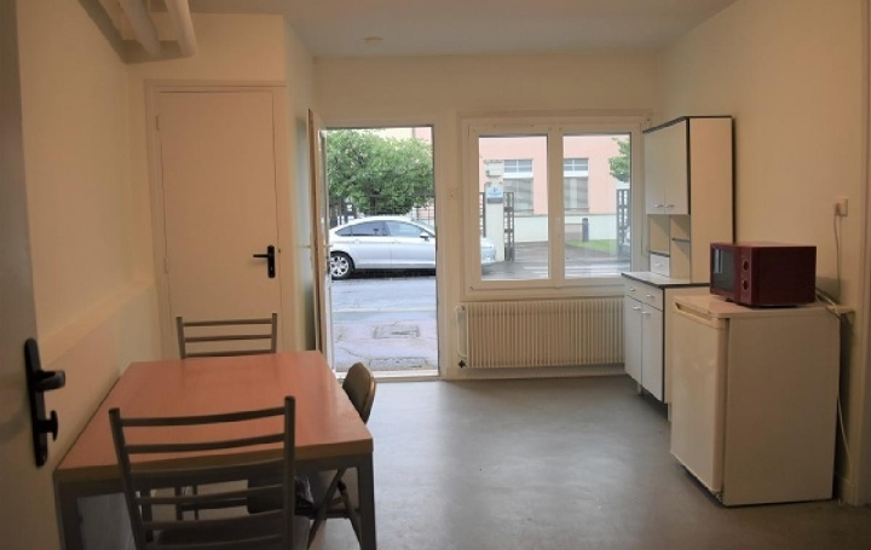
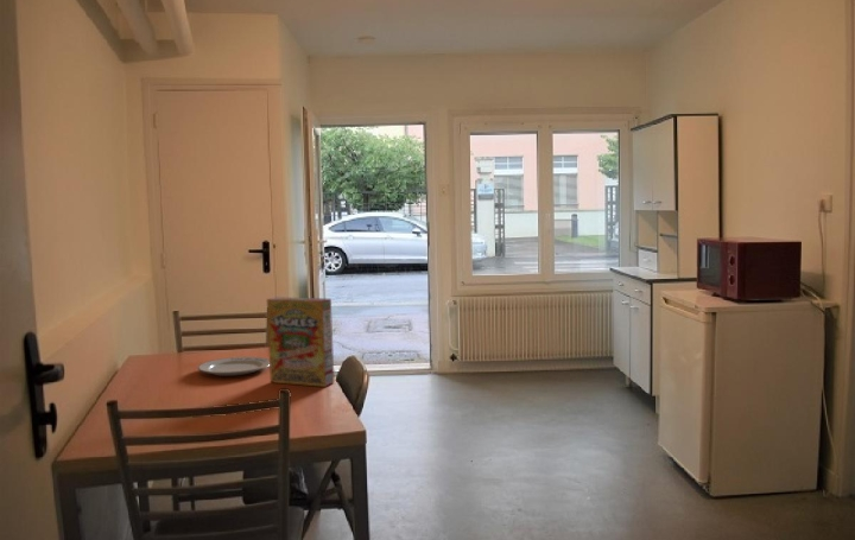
+ chinaware (235, 367)
+ cereal box (300, 341)
